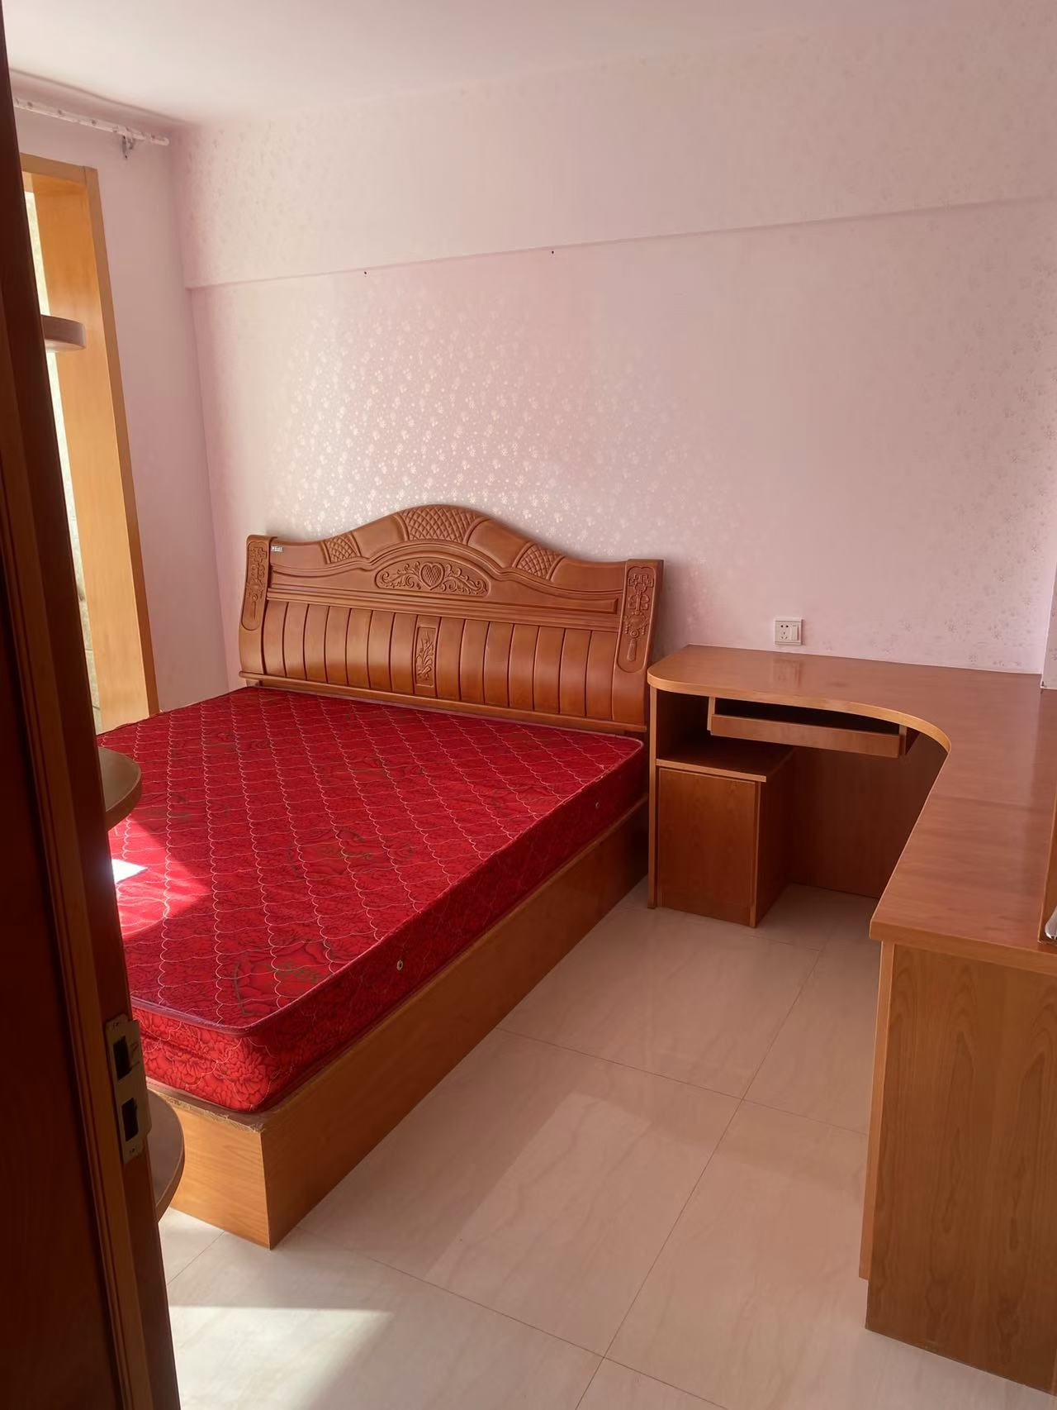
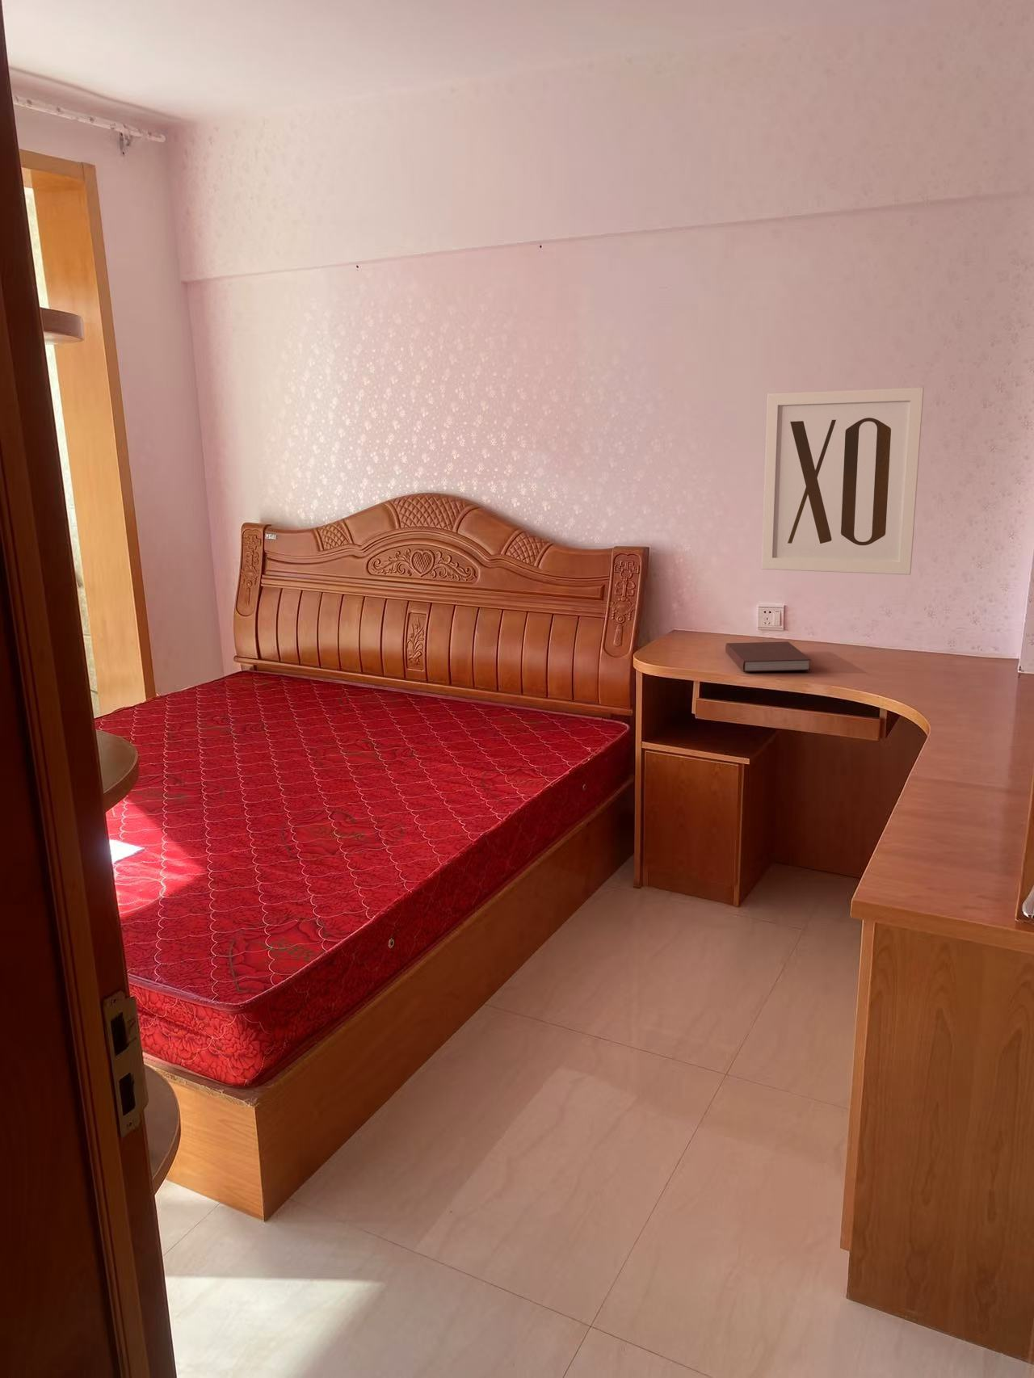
+ notebook (766, 656)
+ wall art (838, 483)
